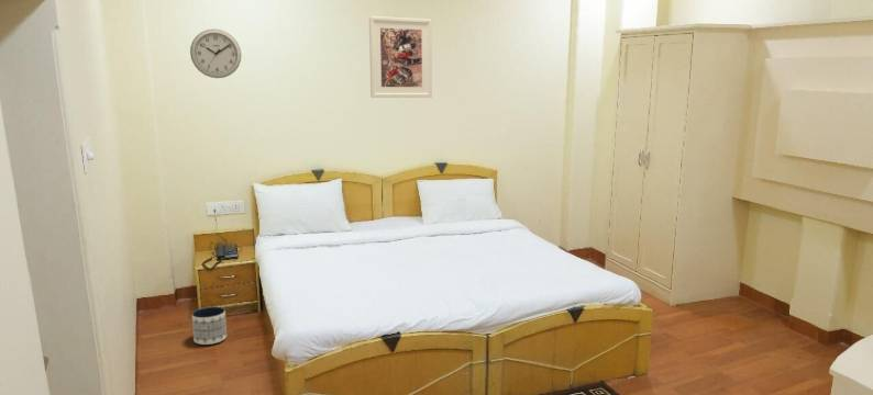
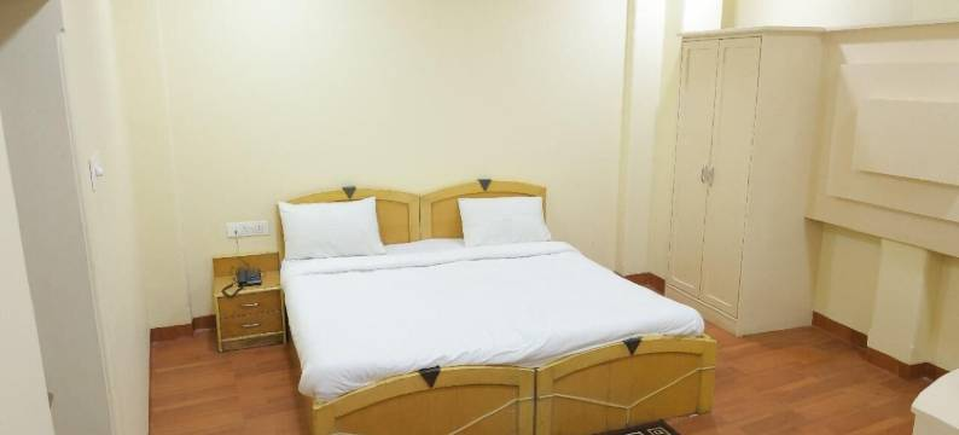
- planter (209, 325)
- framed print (401, 57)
- wall clock (216, 53)
